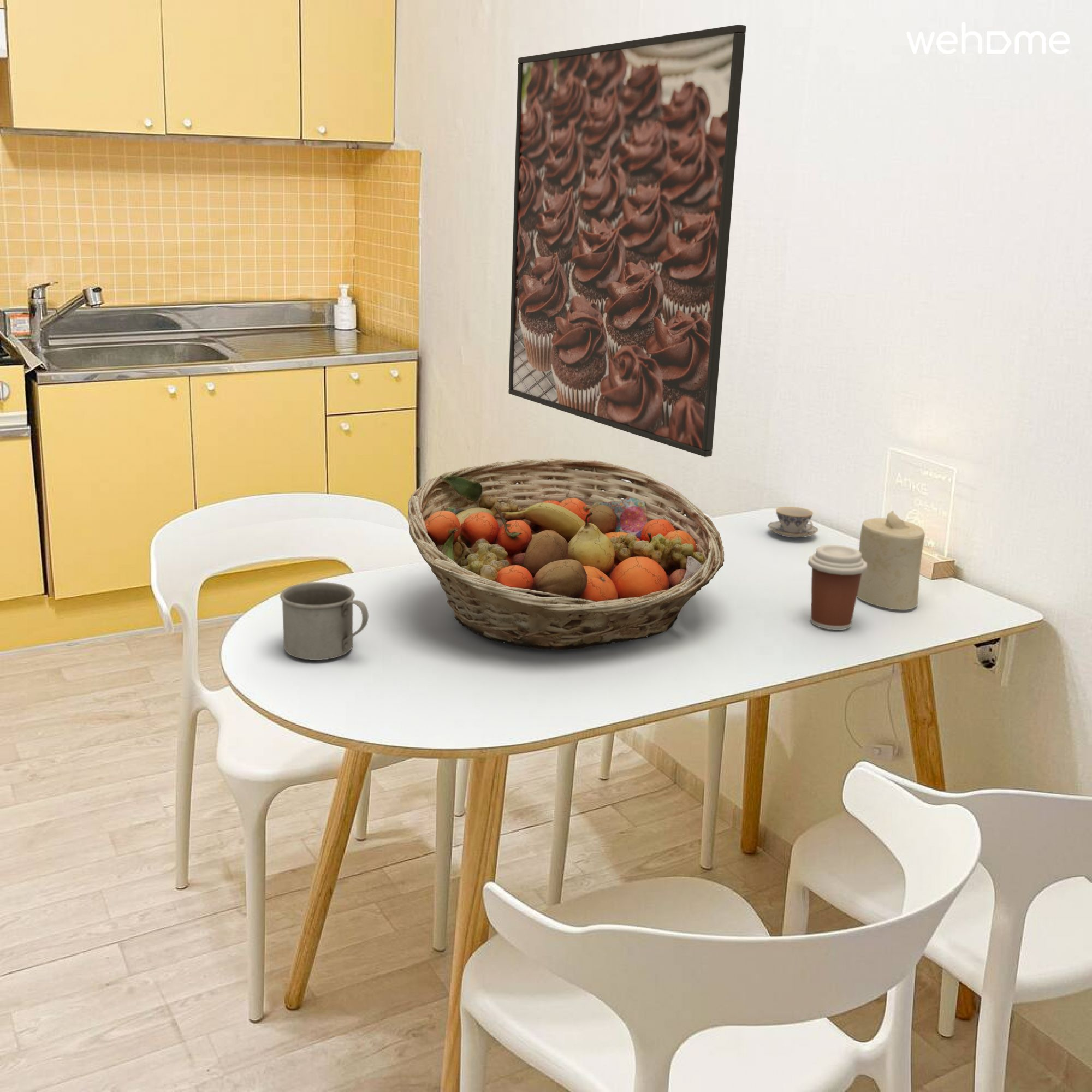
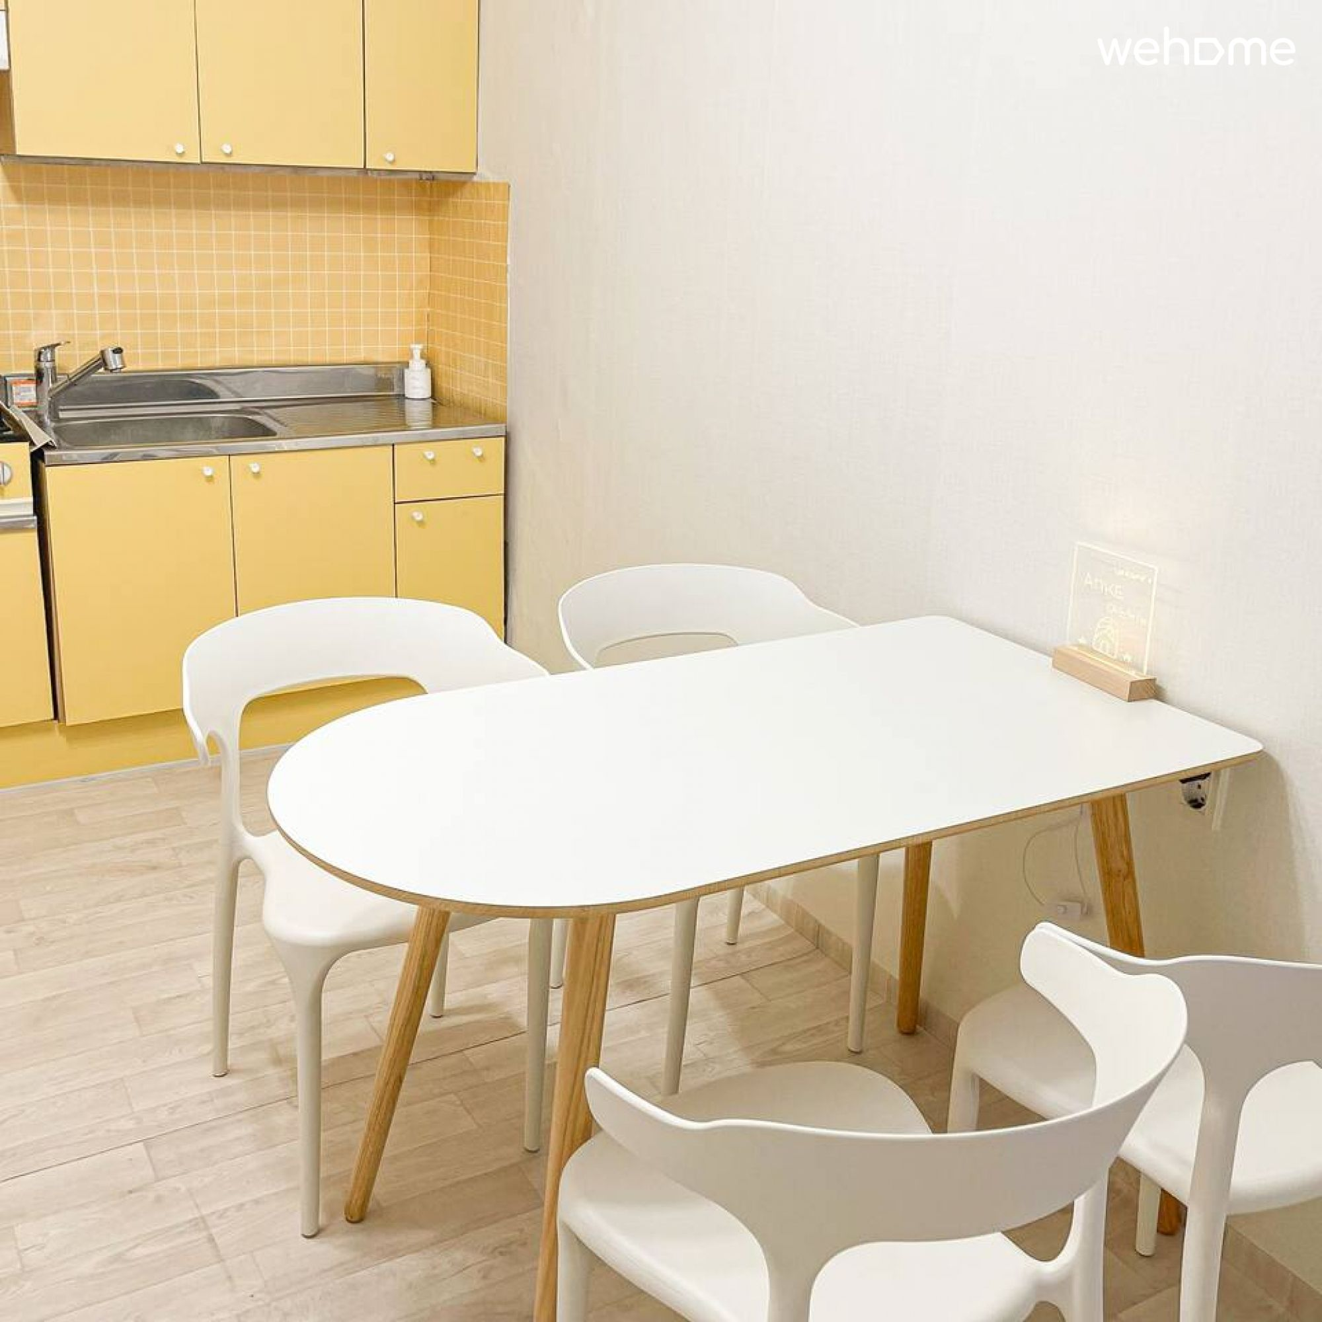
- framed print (607, 241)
- coffee cup (834, 587)
- fruit basket (565, 549)
- chinaware (793, 523)
- candle (891, 556)
- mug (323, 621)
